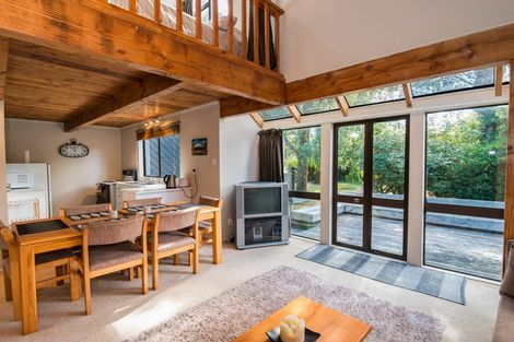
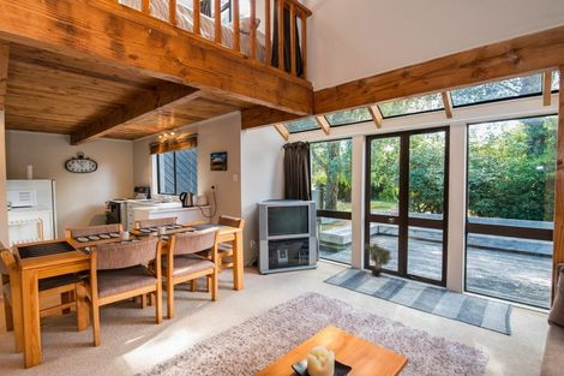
+ potted plant (376, 259)
